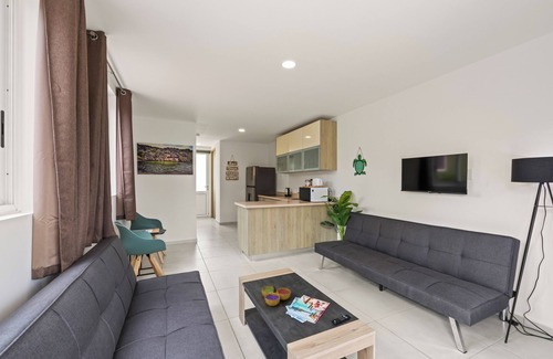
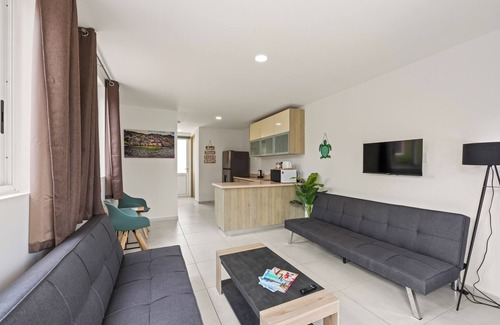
- decorative bowl (276, 293)
